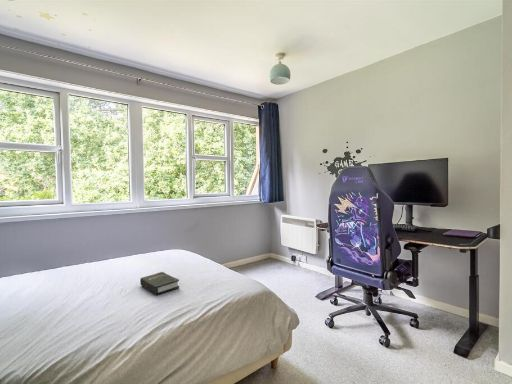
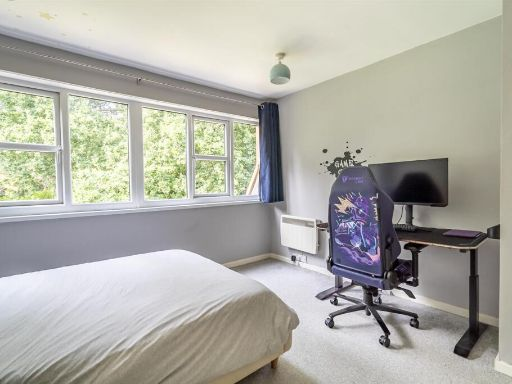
- hardback book (159, 282)
